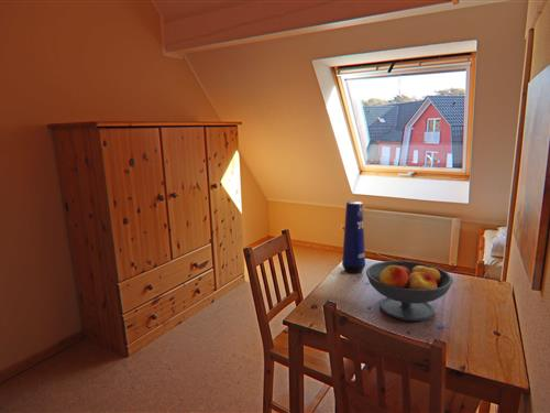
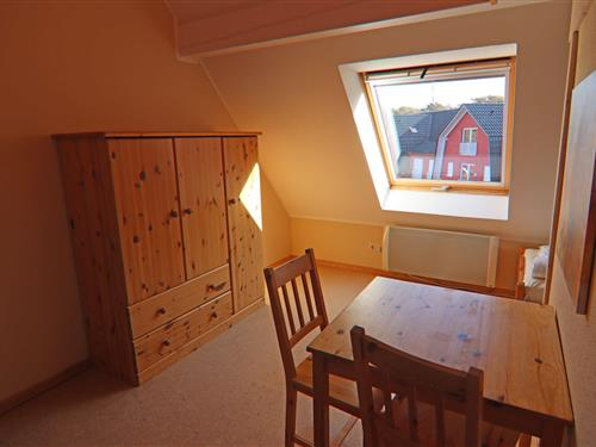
- fruit bowl (407, 285)
- vase (353, 237)
